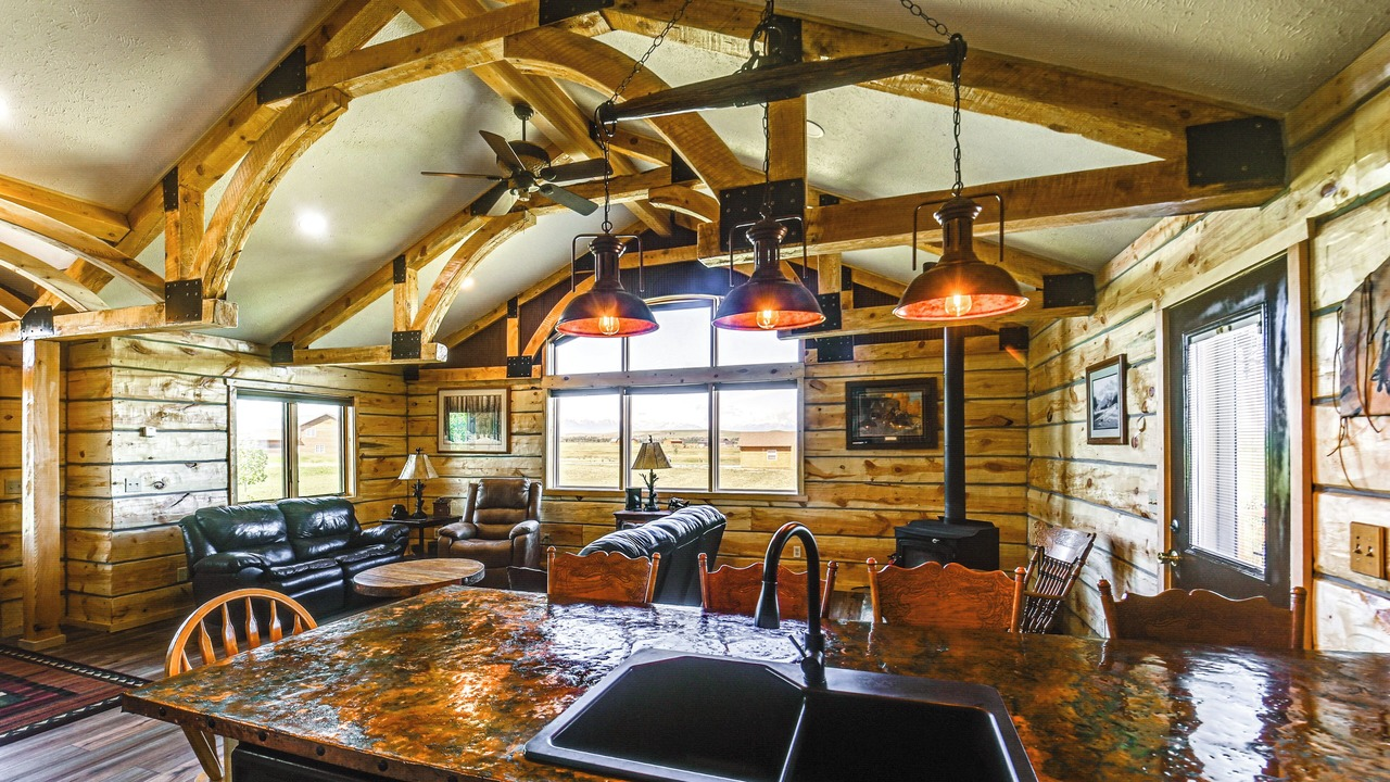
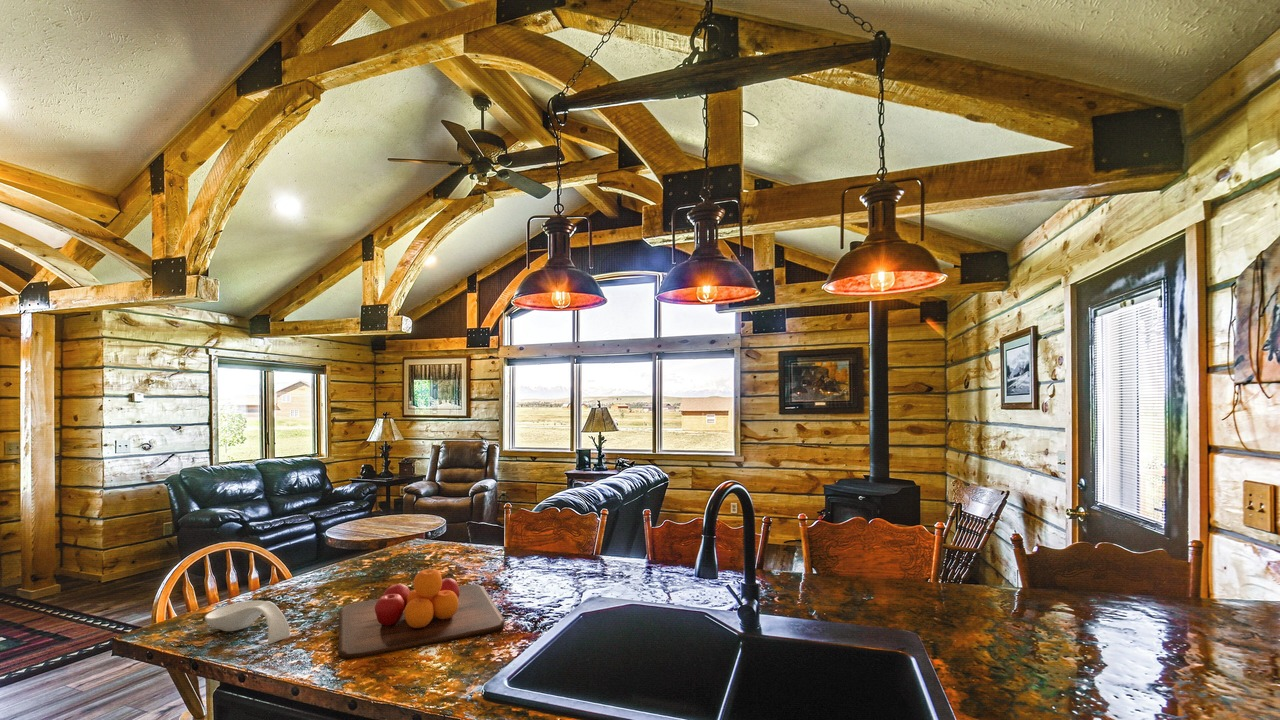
+ spoon rest (250, 615)
+ chopping board (420, 594)
